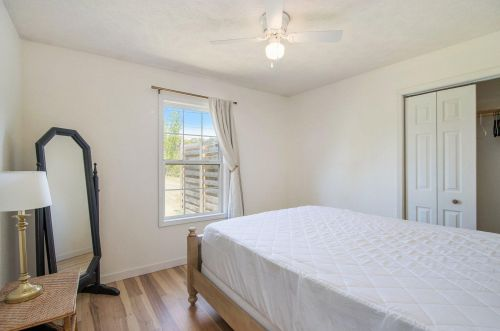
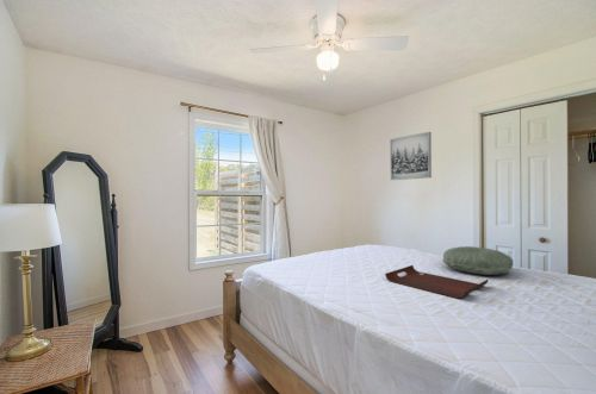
+ pillow (476, 258)
+ wall art (409, 157)
+ serving tray (434, 280)
